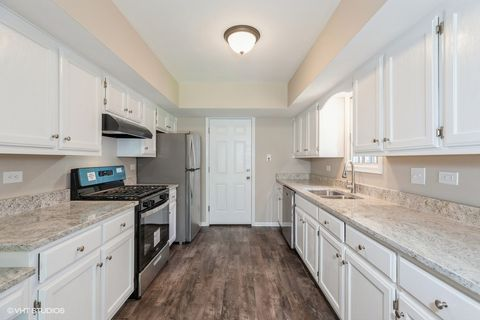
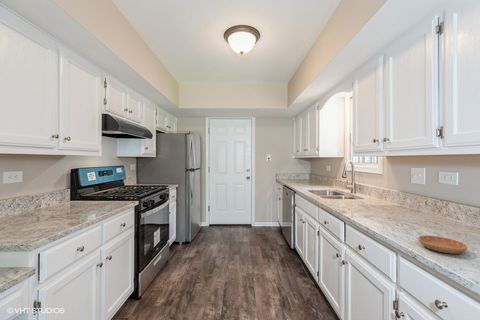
+ saucer (441, 244)
